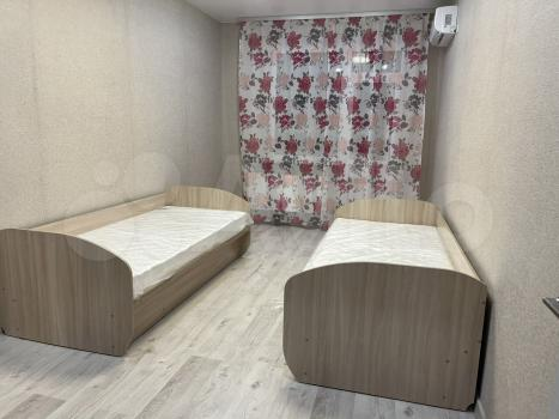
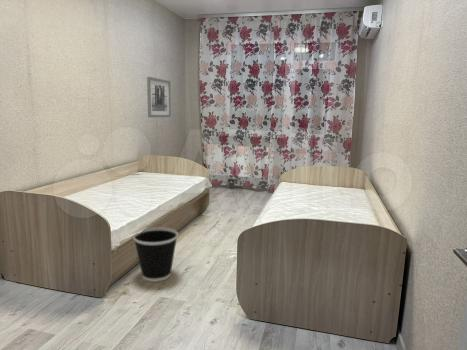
+ wastebasket (156, 255)
+ wall art (159, 98)
